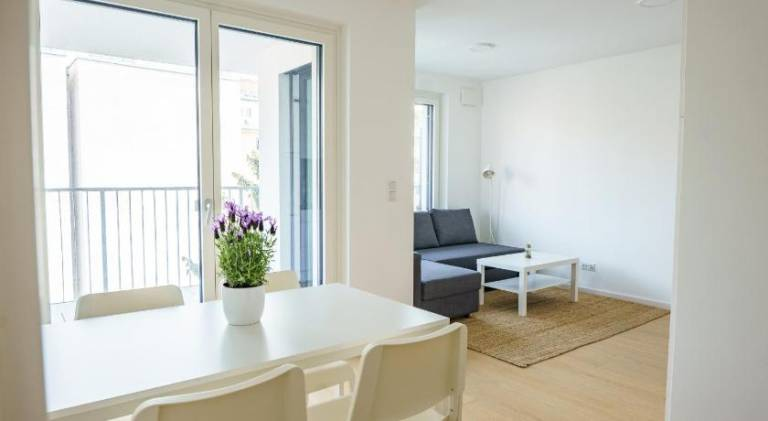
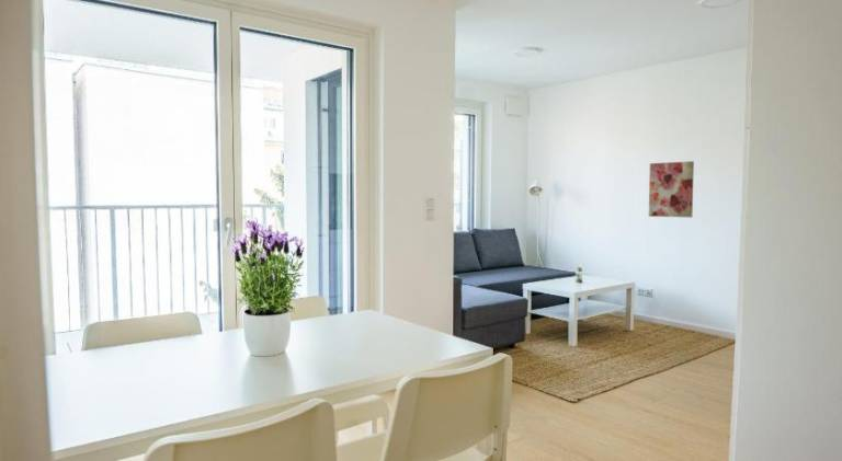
+ wall art (670, 189)
